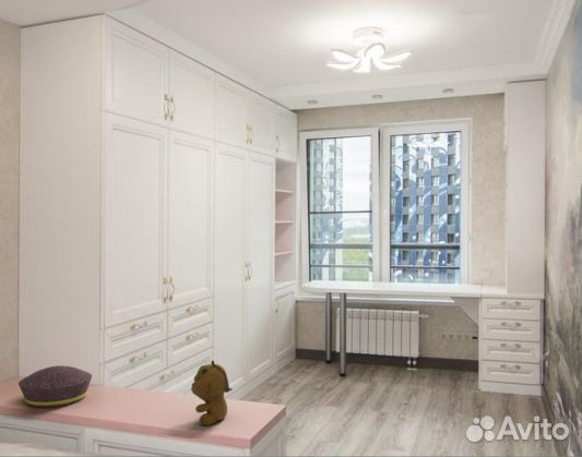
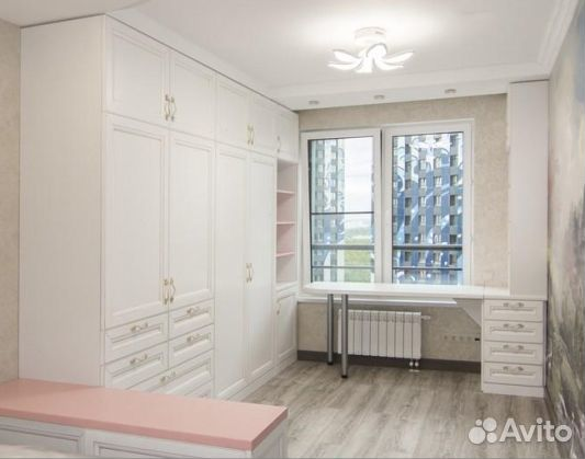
- stuffed bear (212, 388)
- cushion (56, 383)
